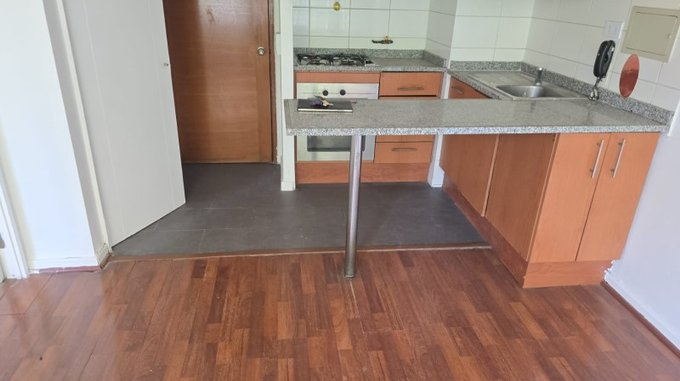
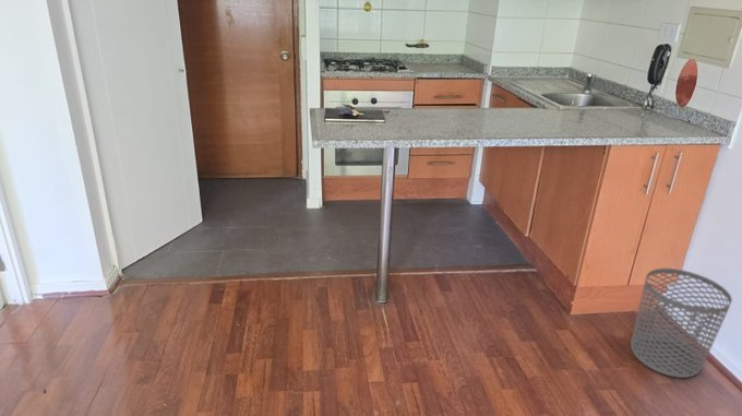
+ waste bin (675, 323)
